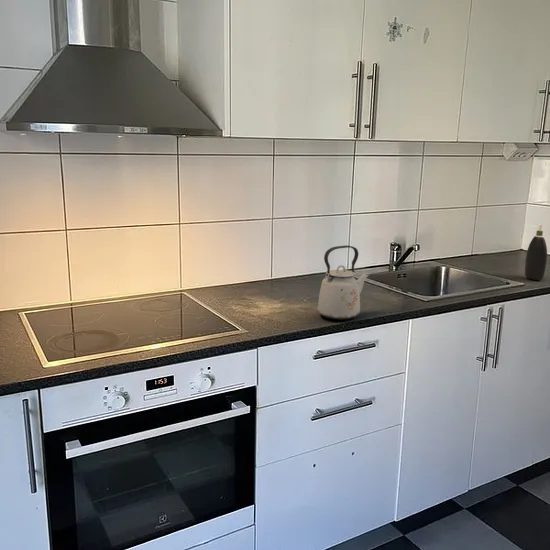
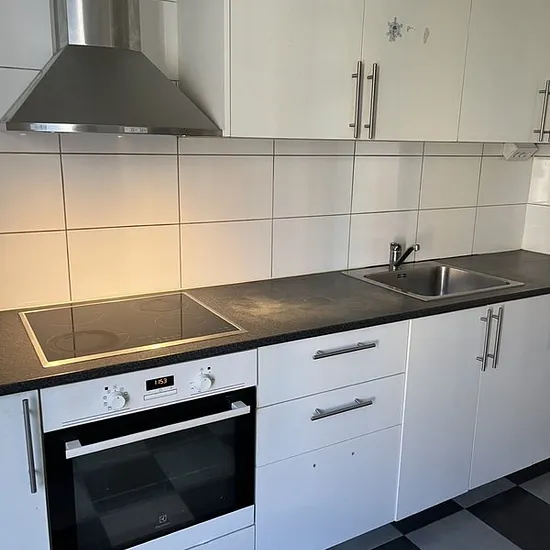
- soap dispenser (537, 252)
- kettle (346, 280)
